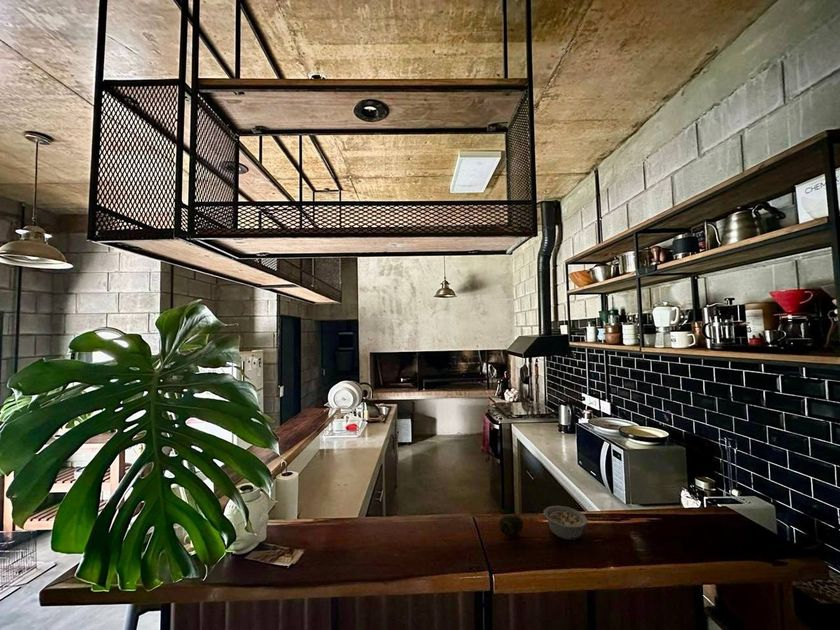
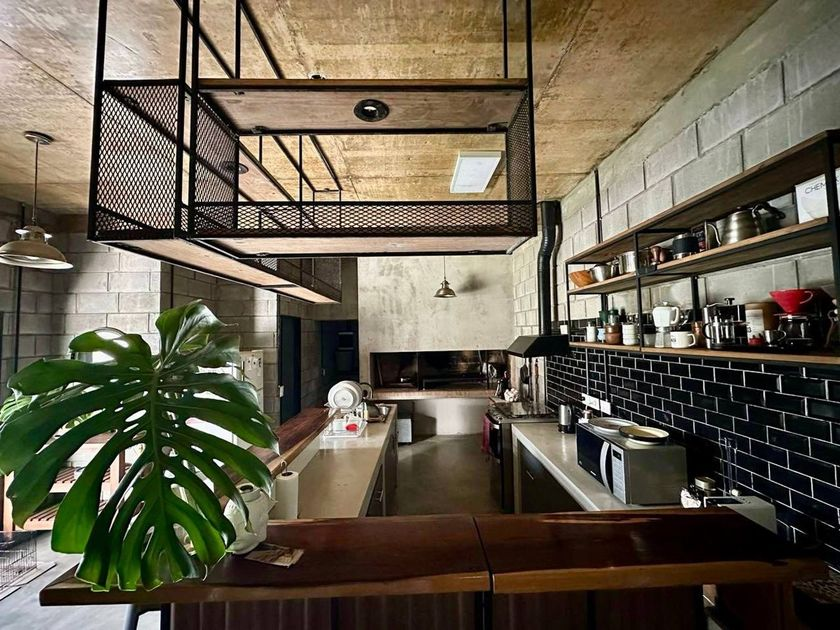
- legume (566, 523)
- fruit (511, 525)
